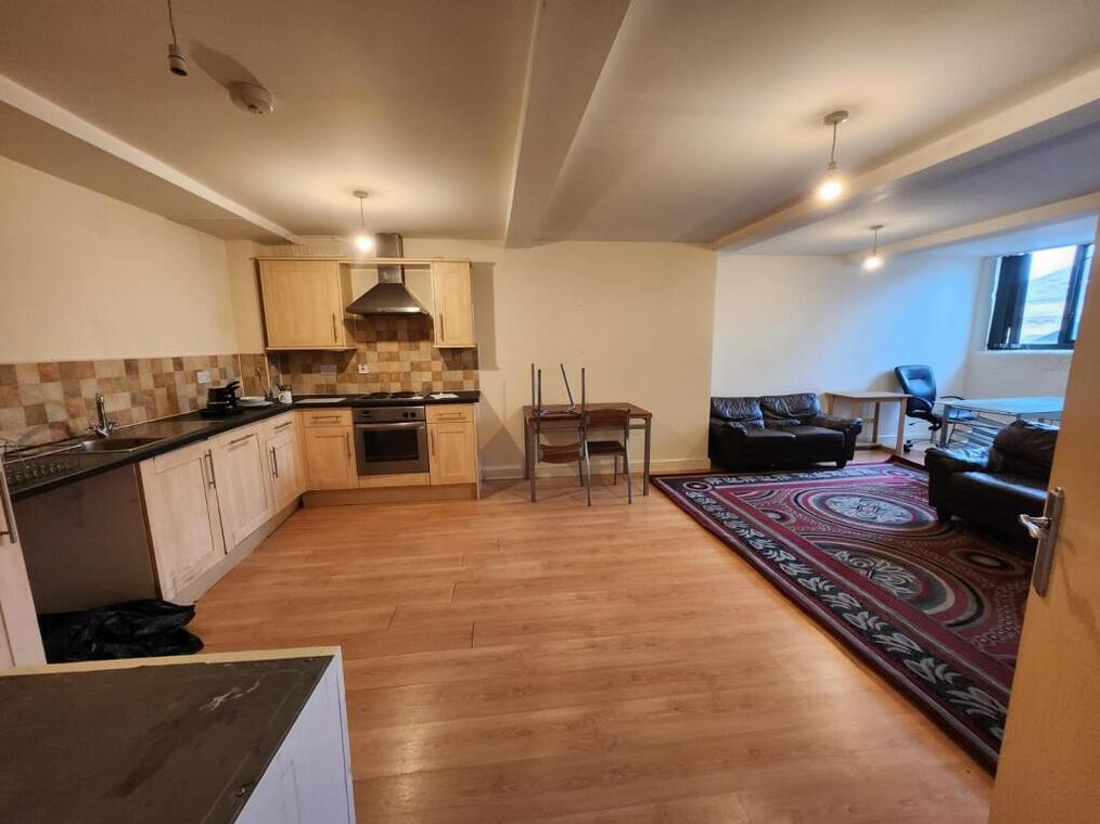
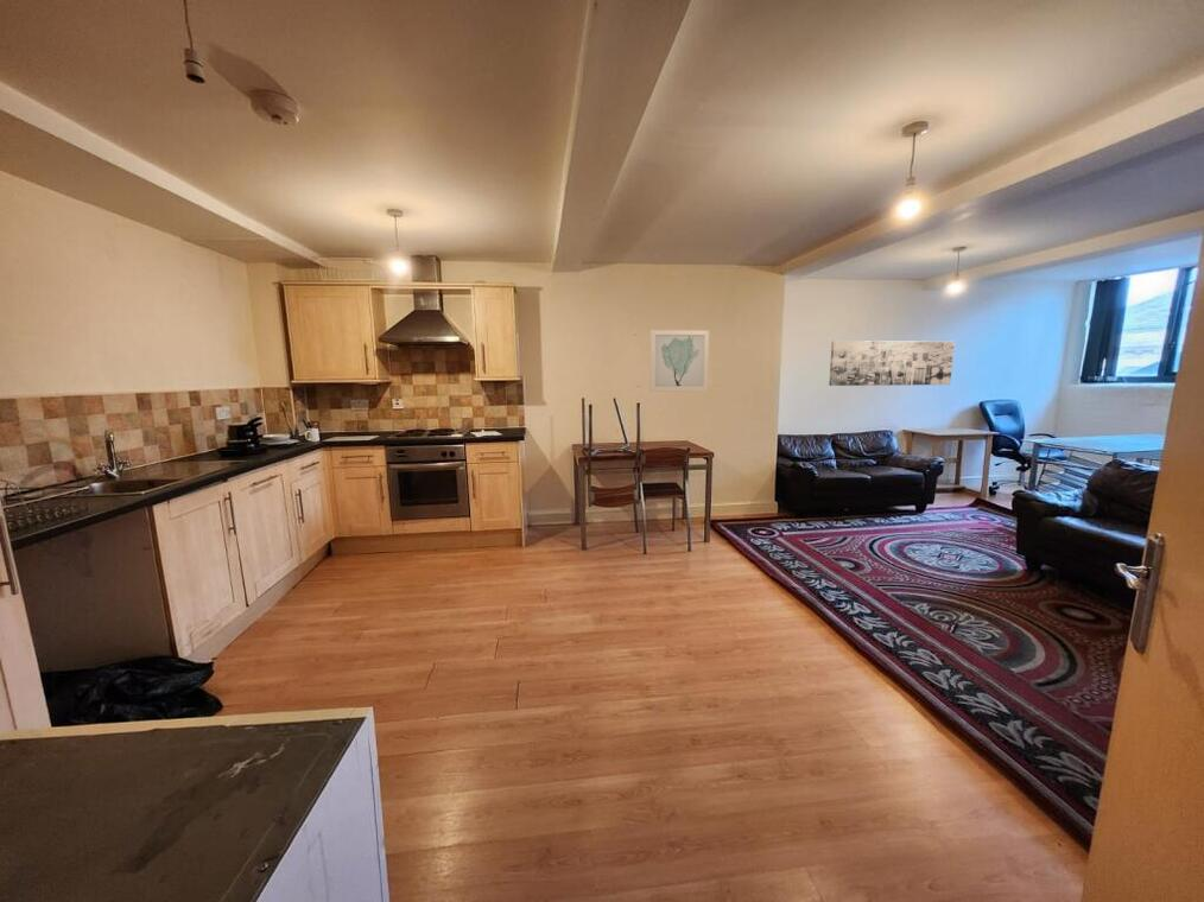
+ wall art (892, 363)
+ wall art (679, 361)
